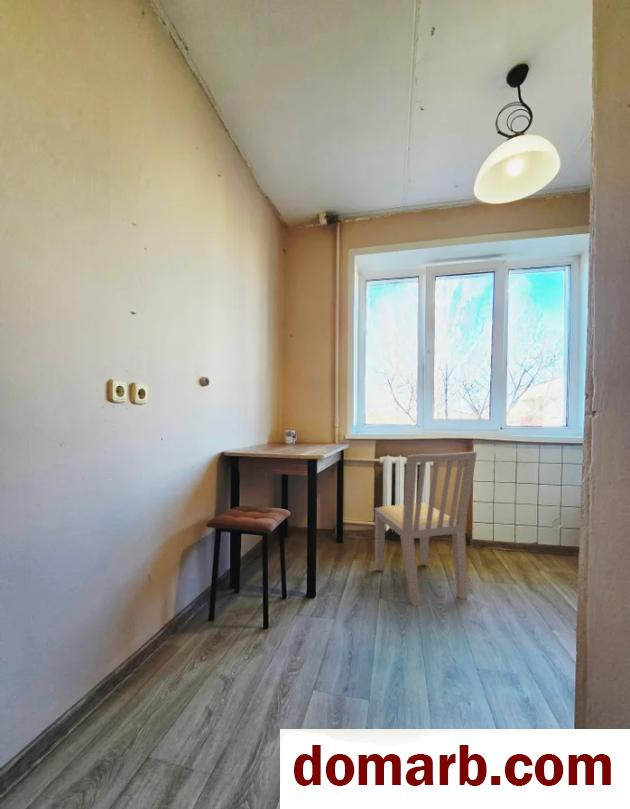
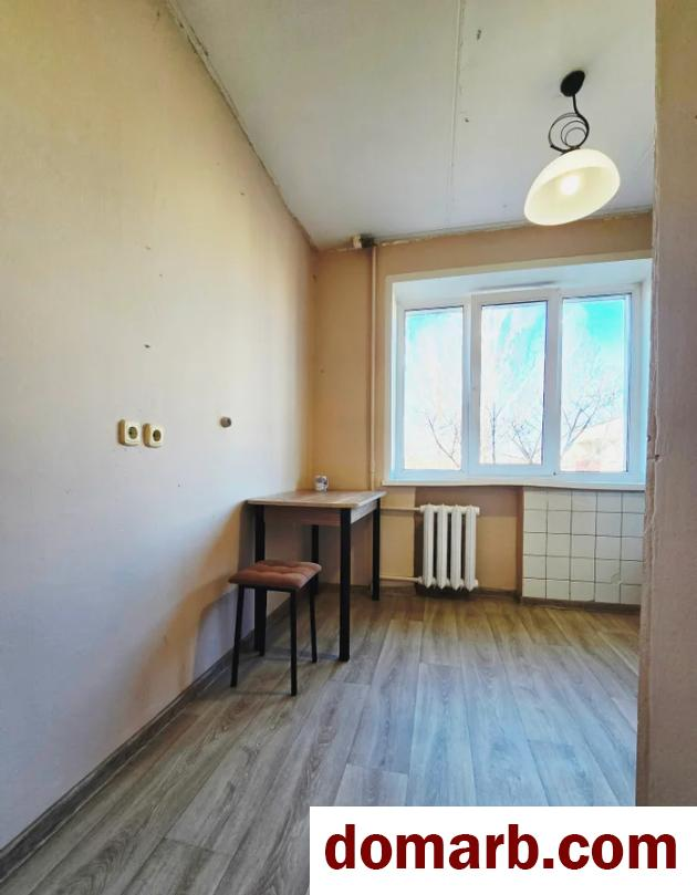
- dining chair (420, 515)
